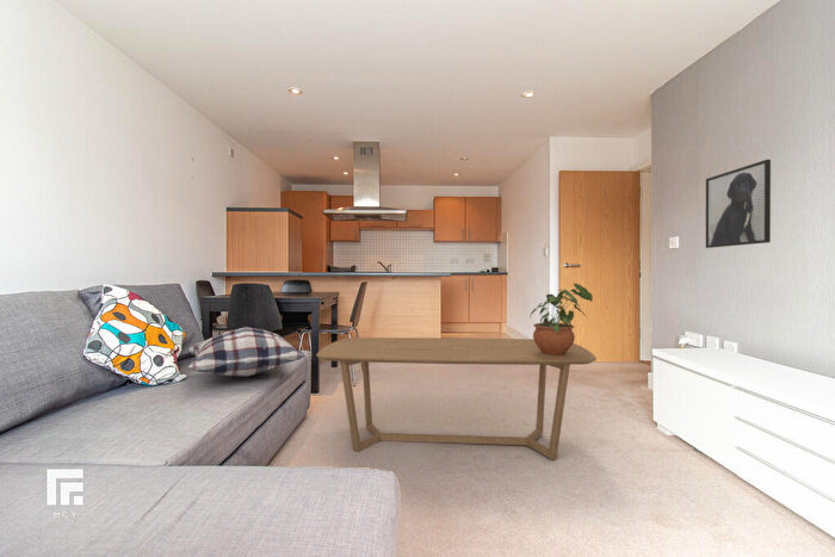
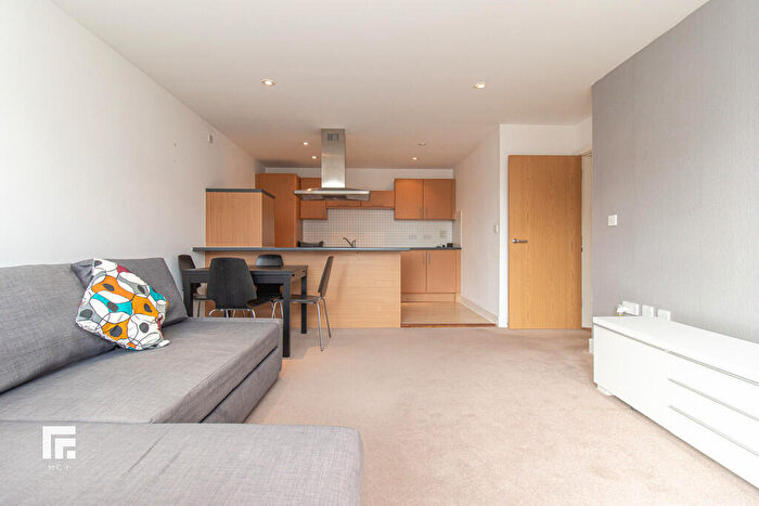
- potted plant (562, 317)
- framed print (735, 208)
- coffee table (452, 363)
- cushion (245, 351)
